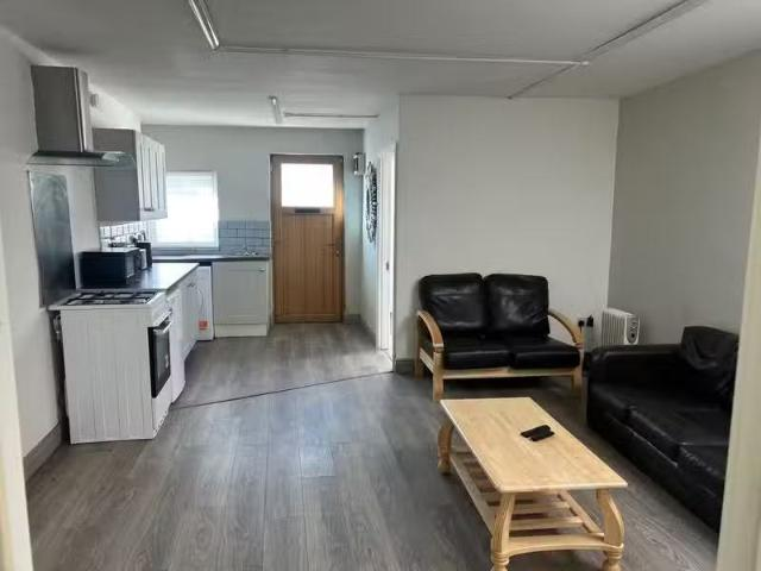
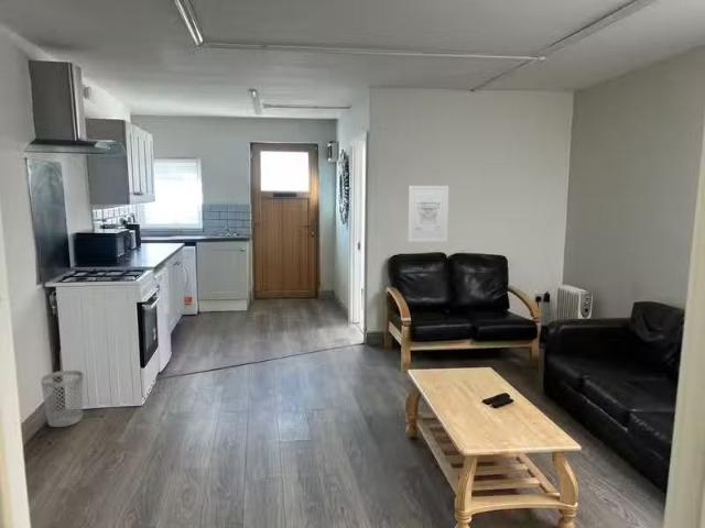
+ wall art (427, 213)
+ wastebasket (63, 398)
